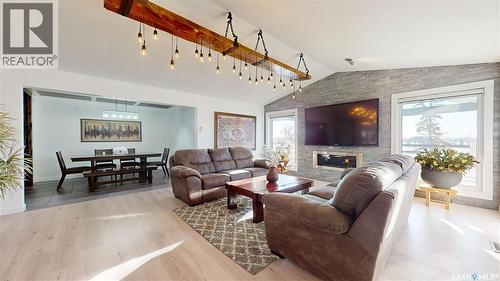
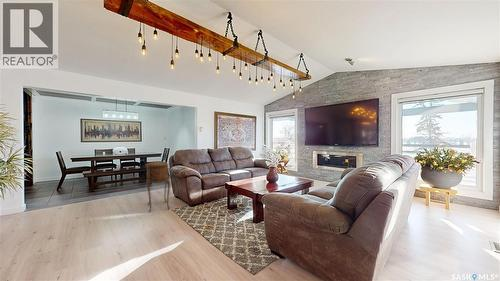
+ side table (157, 182)
